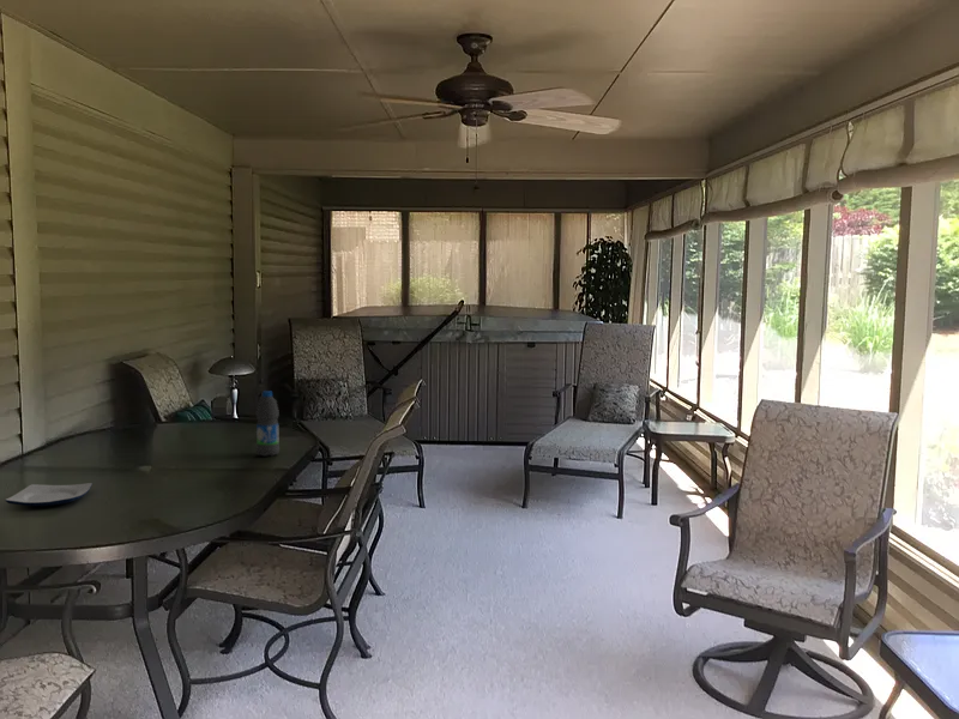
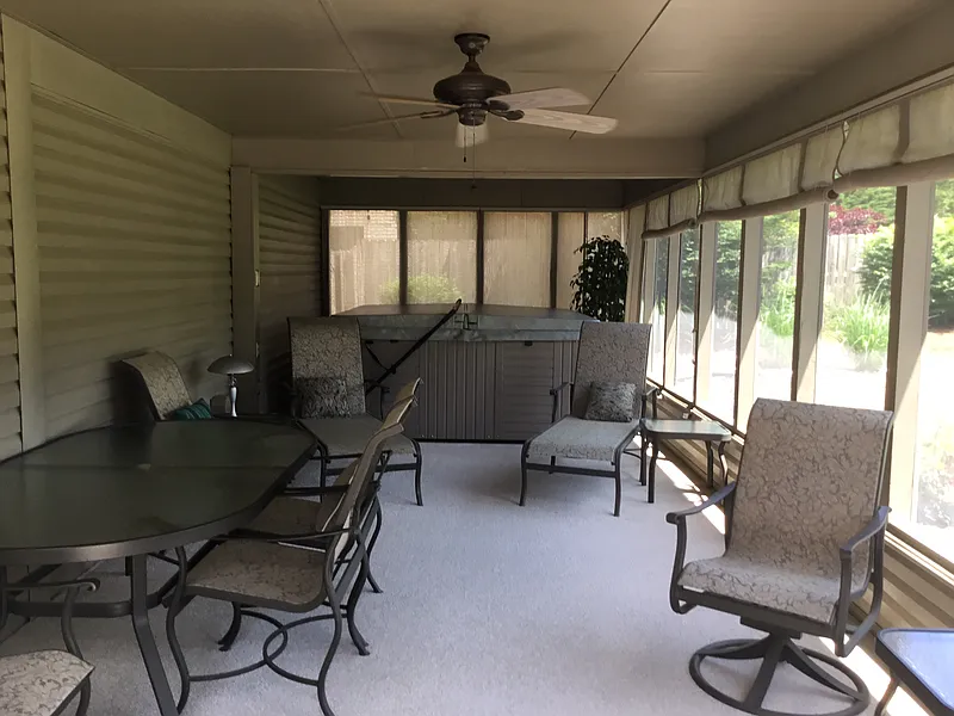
- water bottle (267, 423)
- plate (50, 495)
